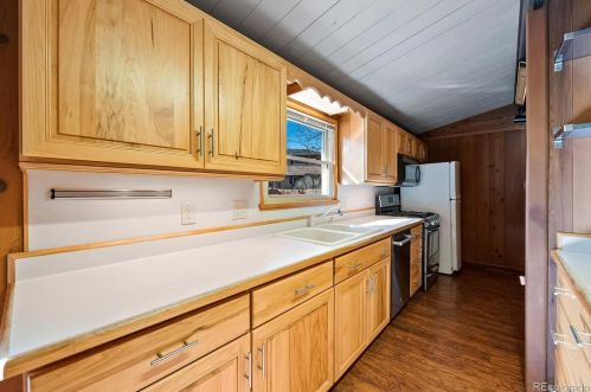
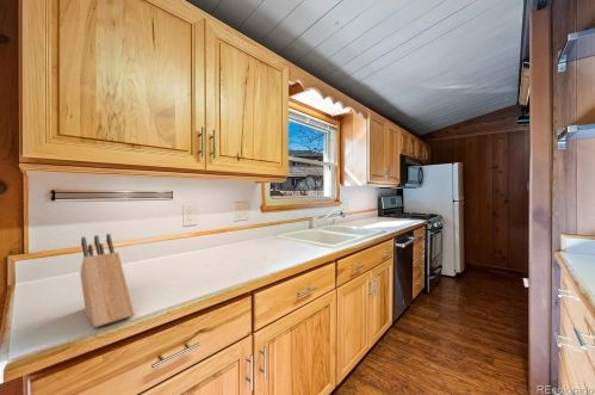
+ knife block (104, 273)
